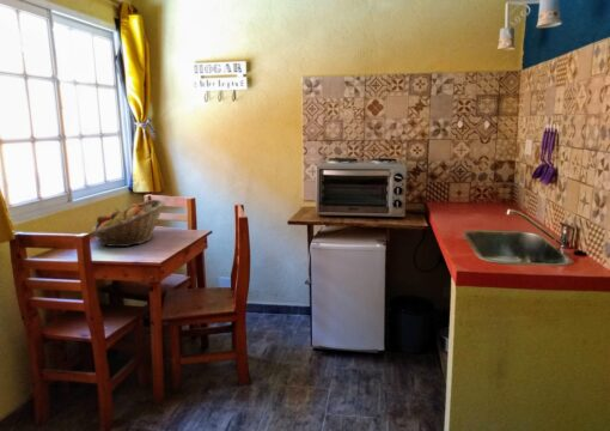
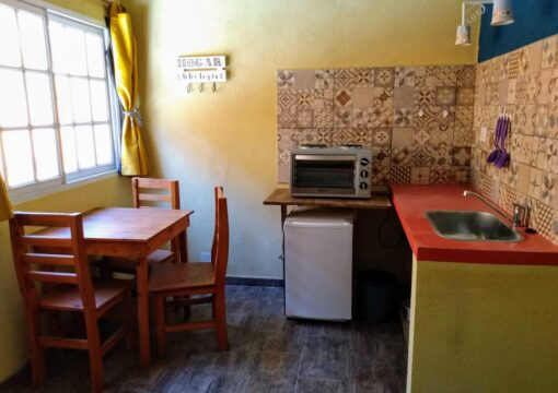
- fruit basket (129, 221)
